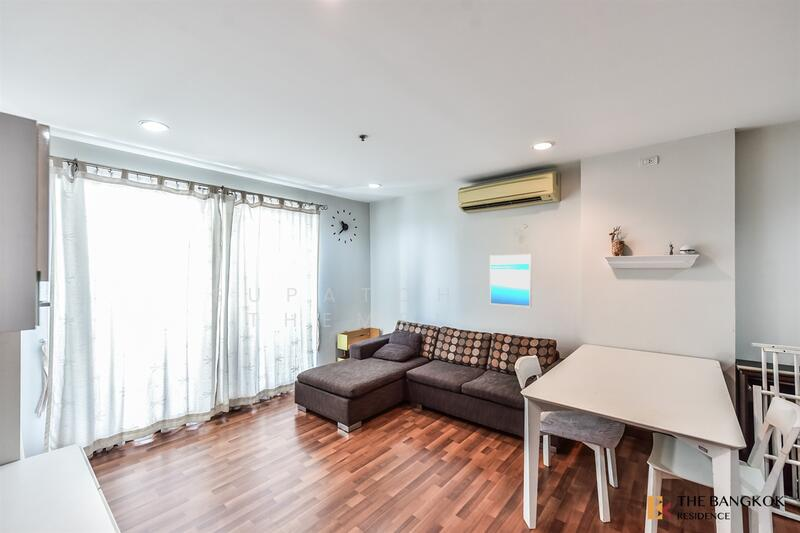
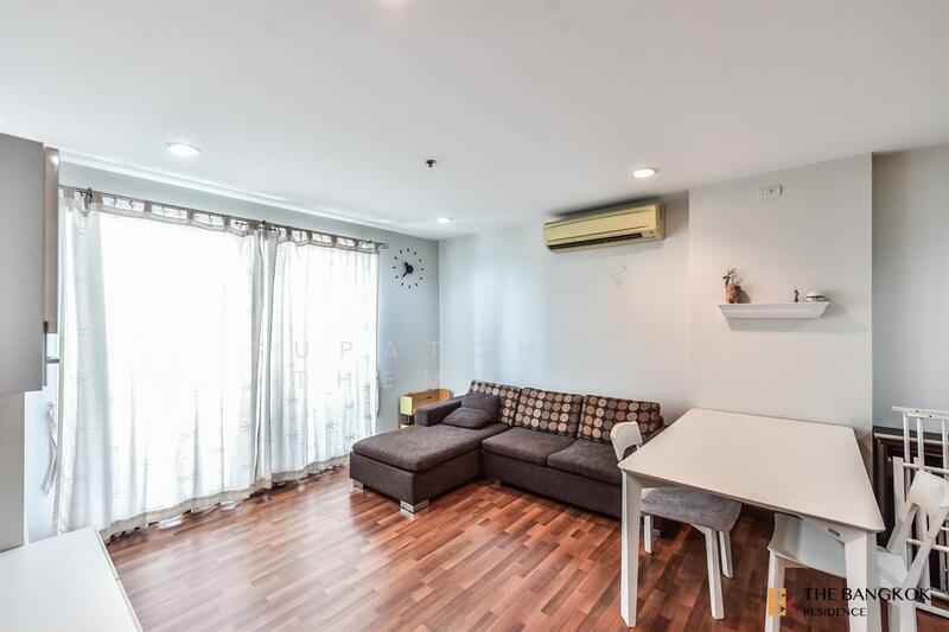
- wall art (509, 280)
